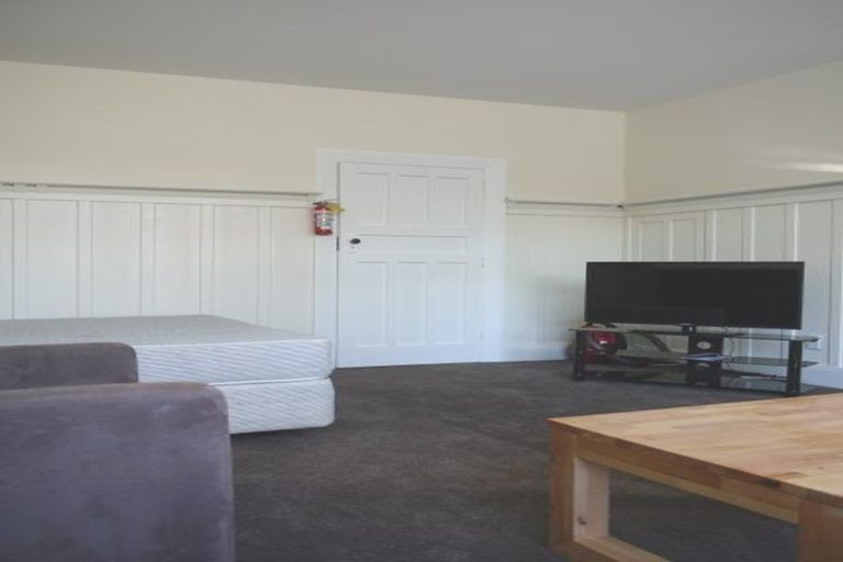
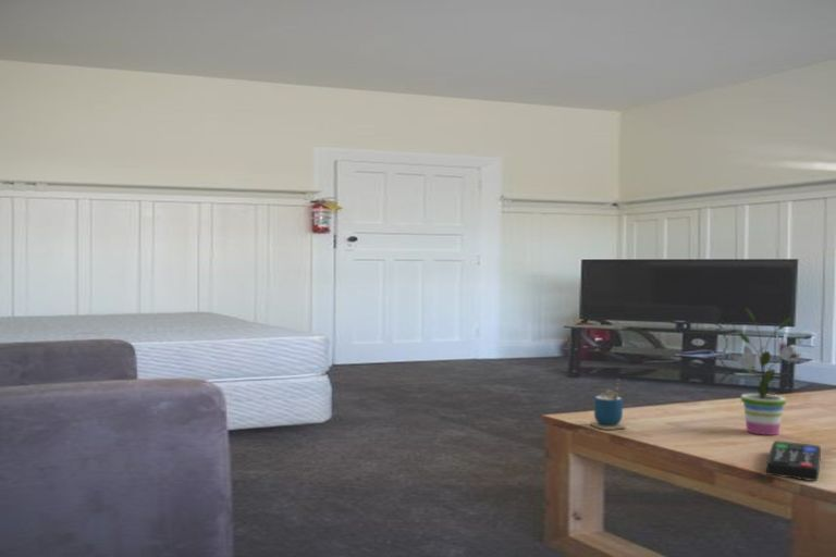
+ remote control (794, 458)
+ potted plant (769, 369)
+ cup (607, 401)
